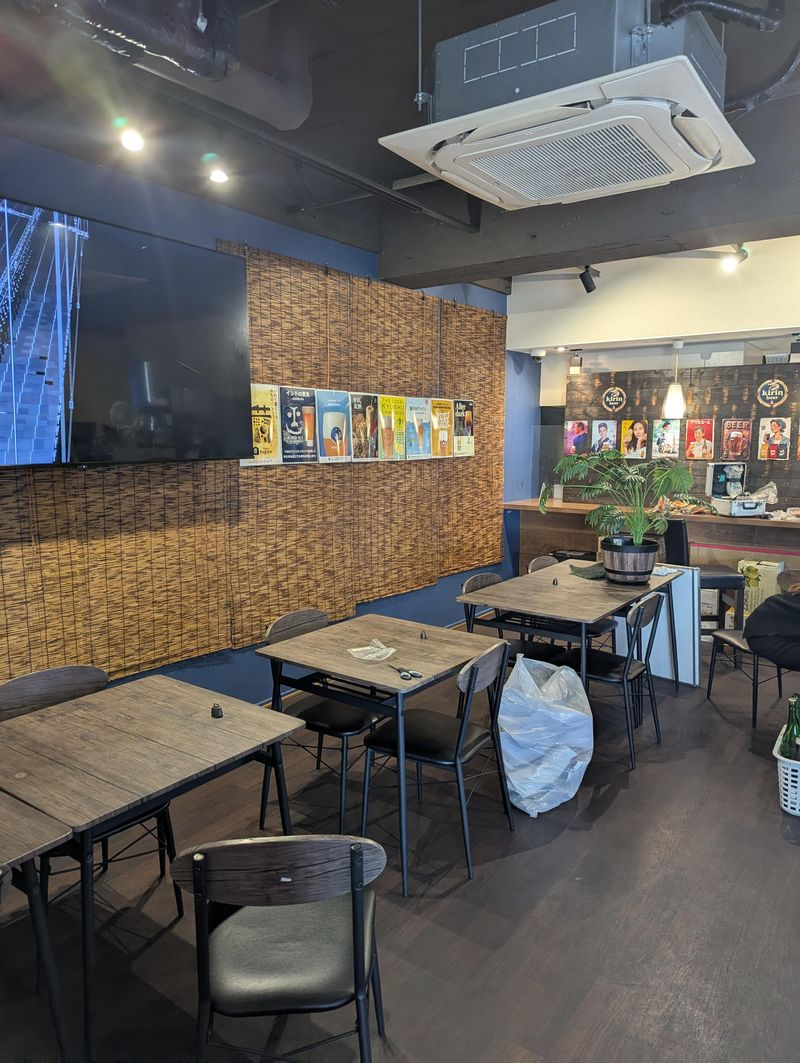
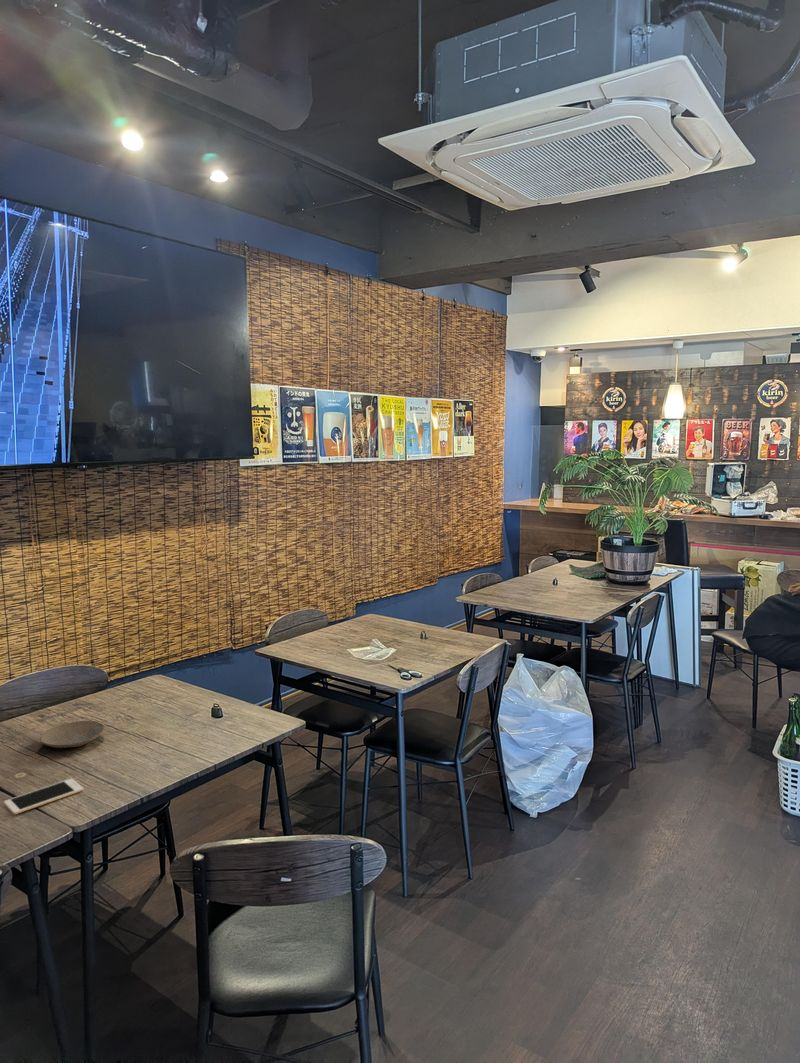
+ cell phone (44, 795)
+ plate (73, 736)
